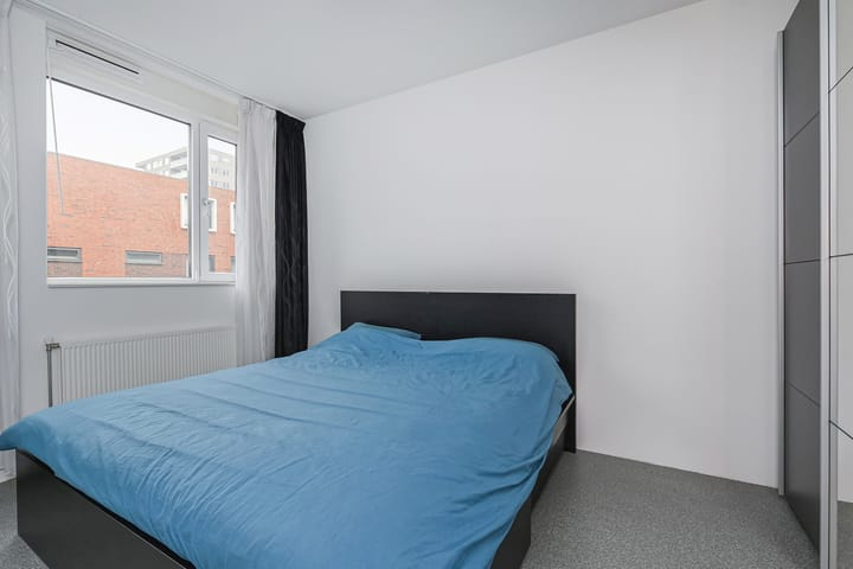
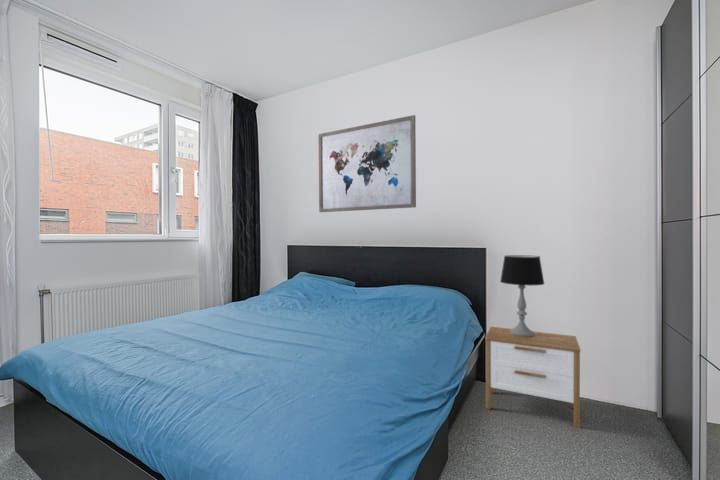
+ nightstand (530, 372)
+ table lamp (521, 294)
+ wall art (363, 167)
